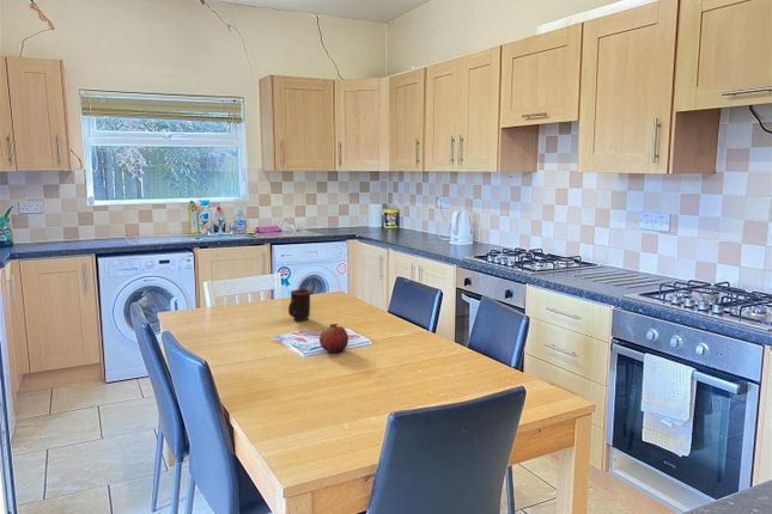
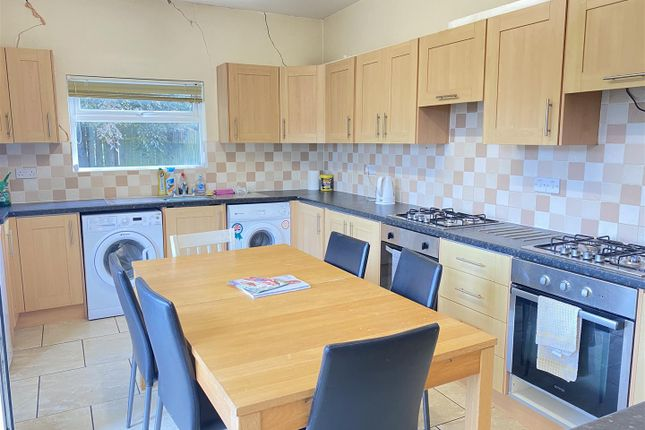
- mug (298, 305)
- fruit (334, 337)
